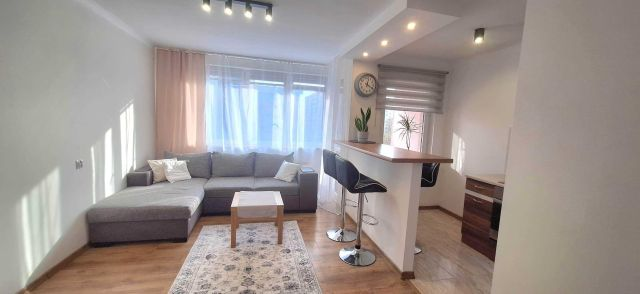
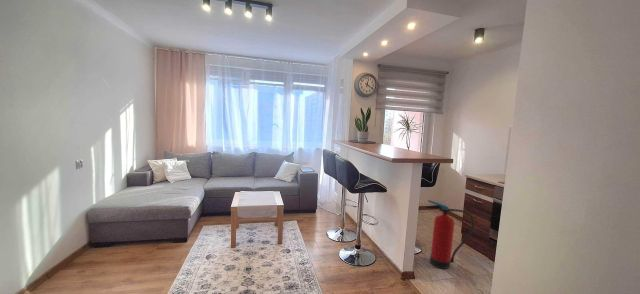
+ fire extinguisher (448, 233)
